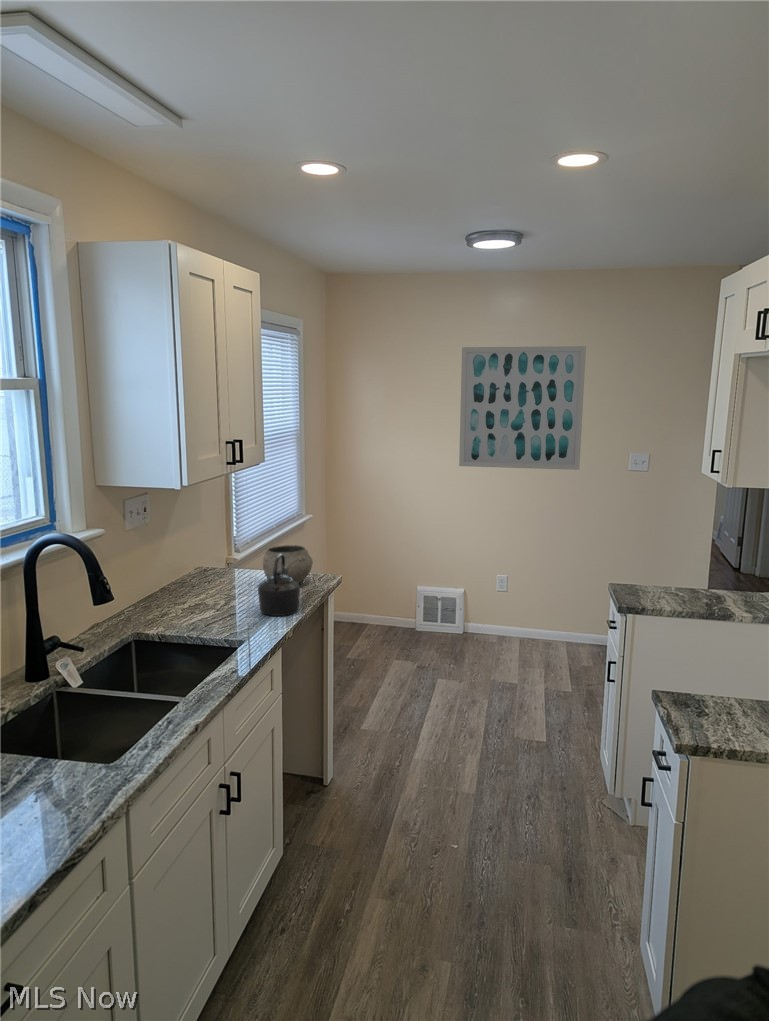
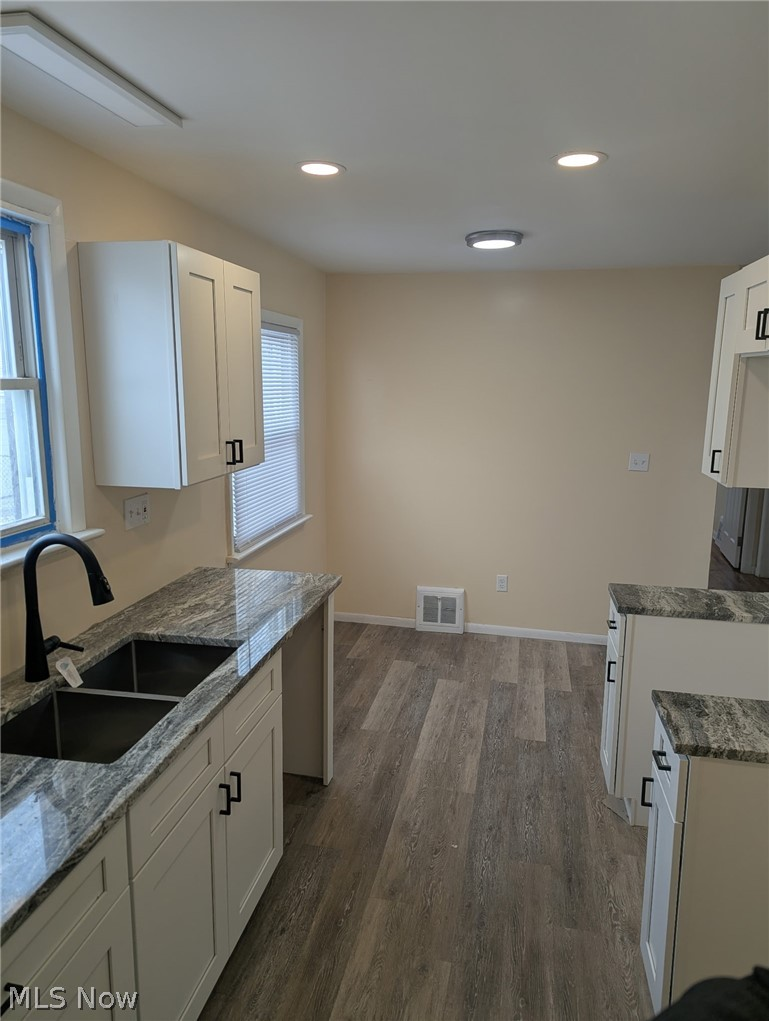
- wall art (520, 408)
- kettle (280, 580)
- bowl (287, 565)
